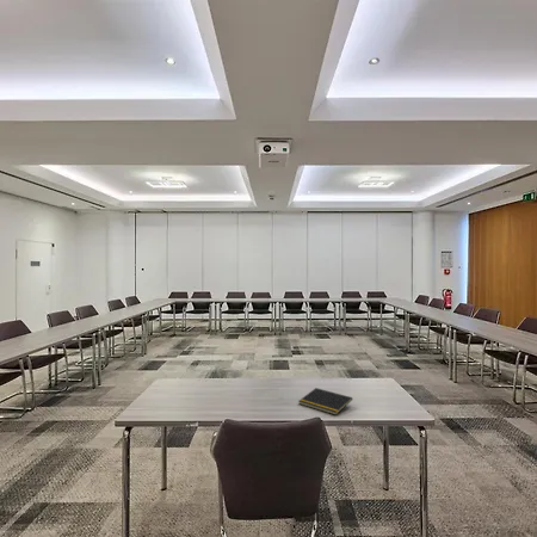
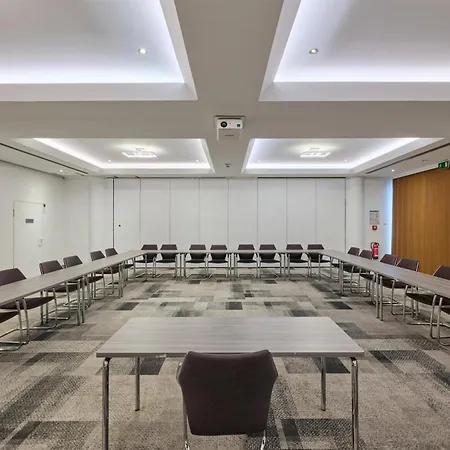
- notepad (325, 400)
